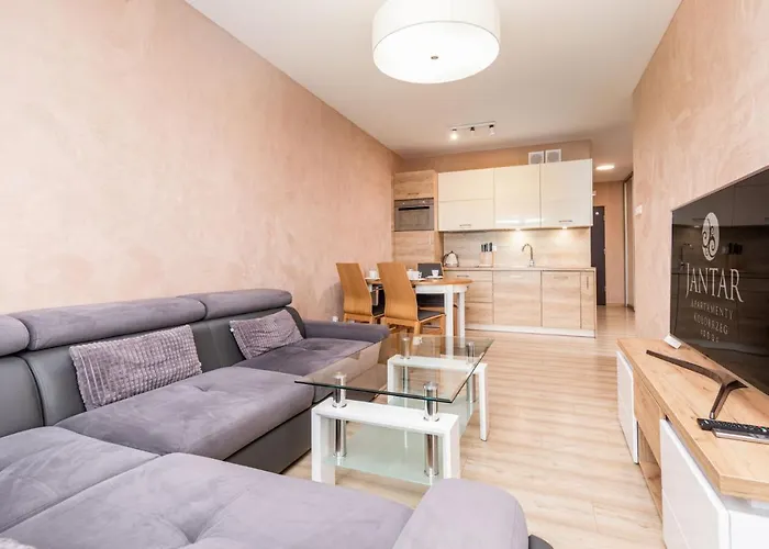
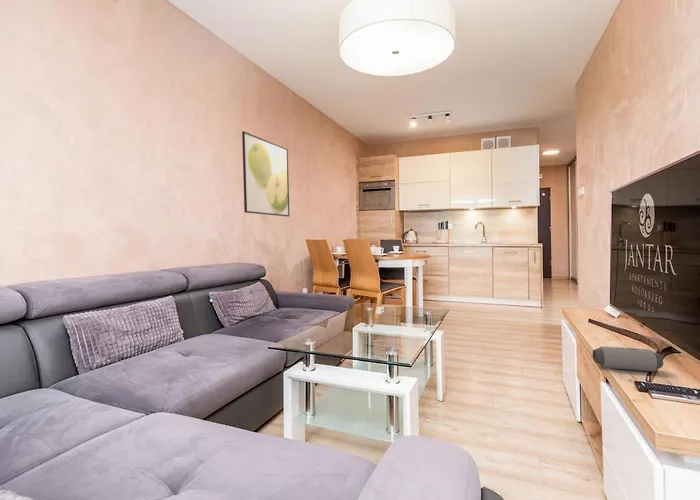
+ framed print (268, 178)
+ speaker (626, 358)
